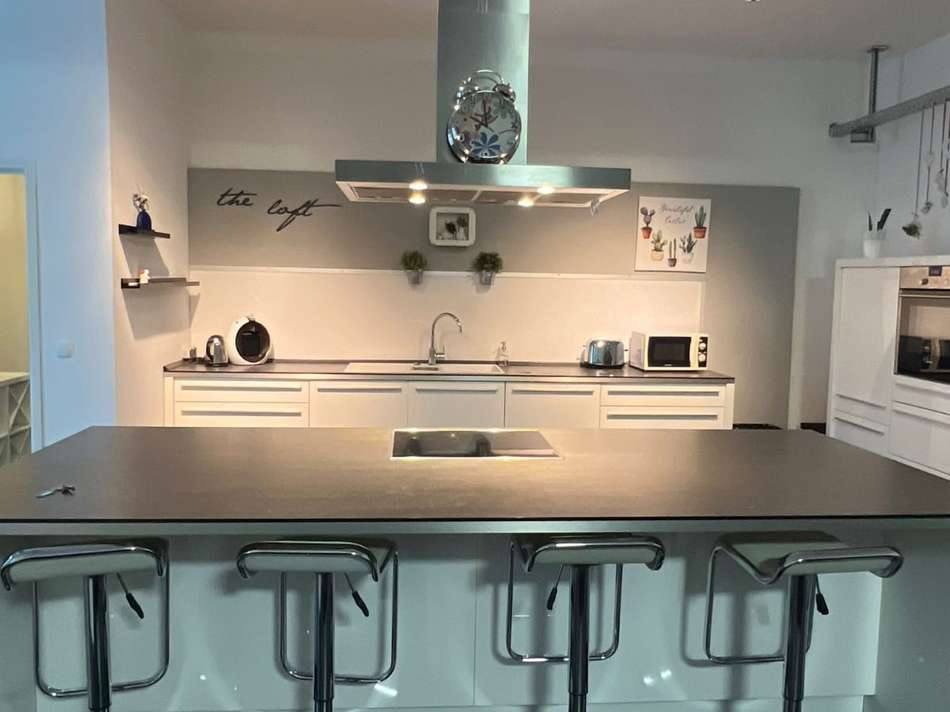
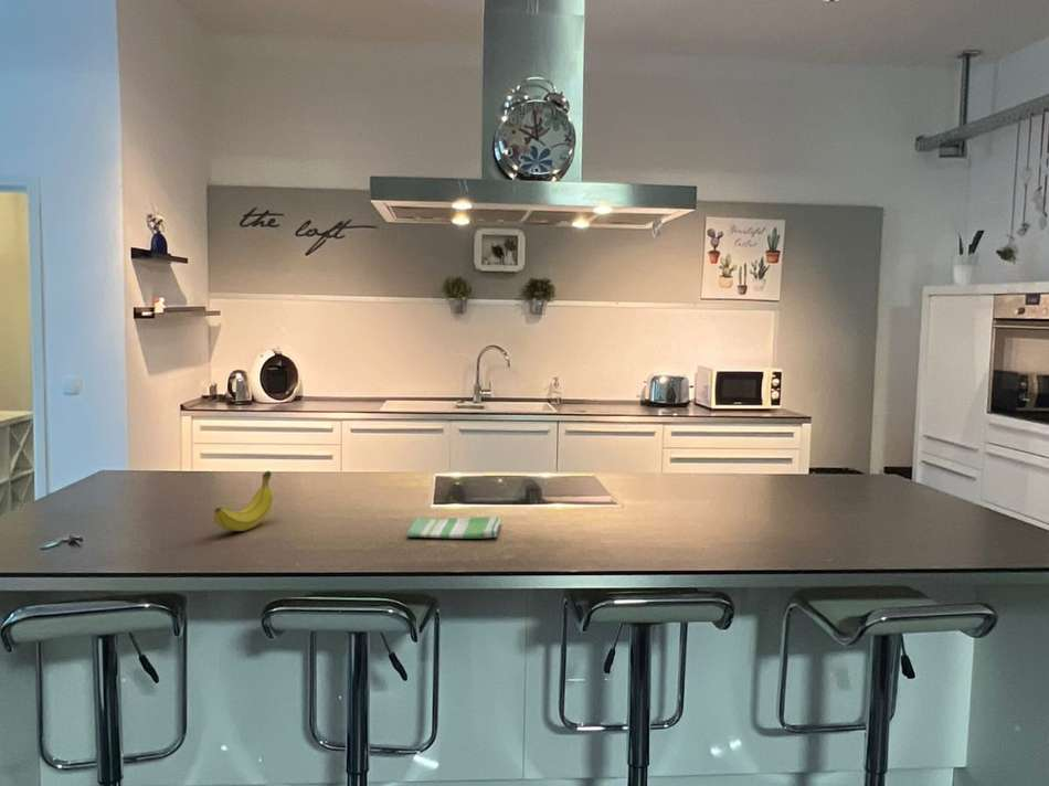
+ fruit (247, 506)
+ dish towel (455, 527)
